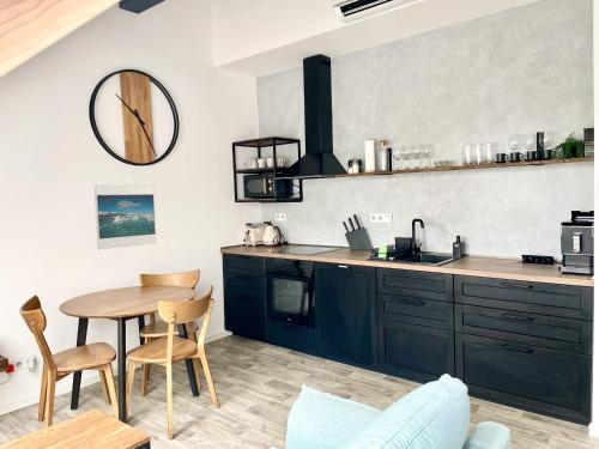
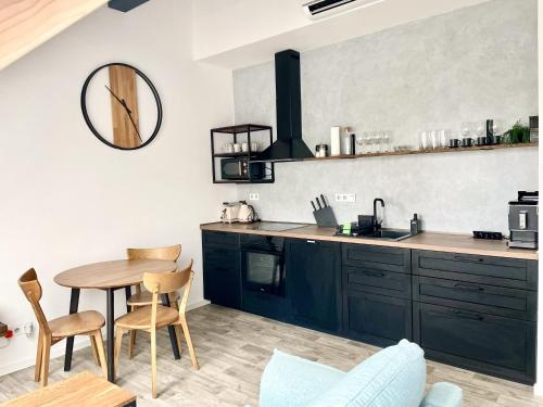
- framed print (126, 216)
